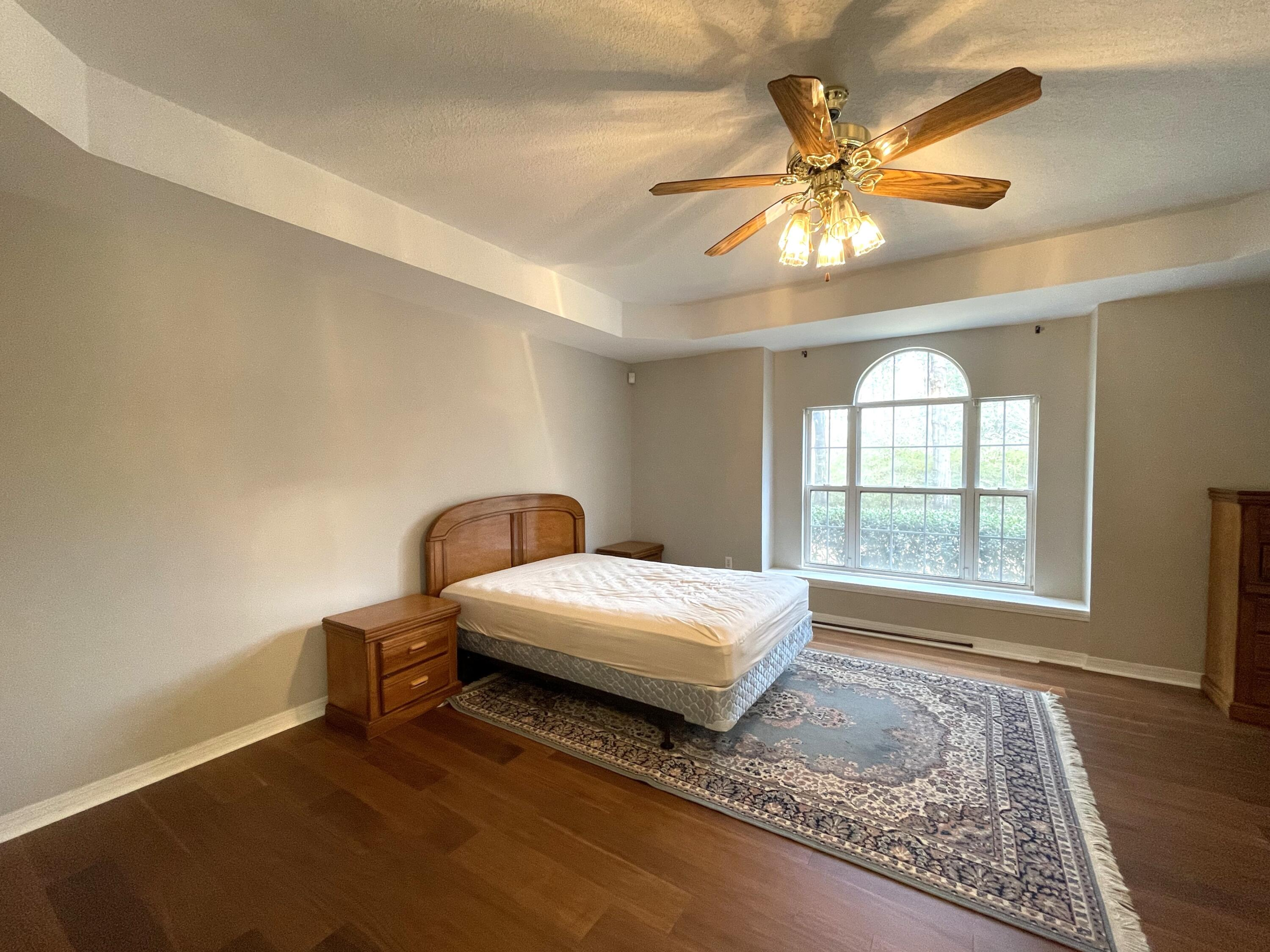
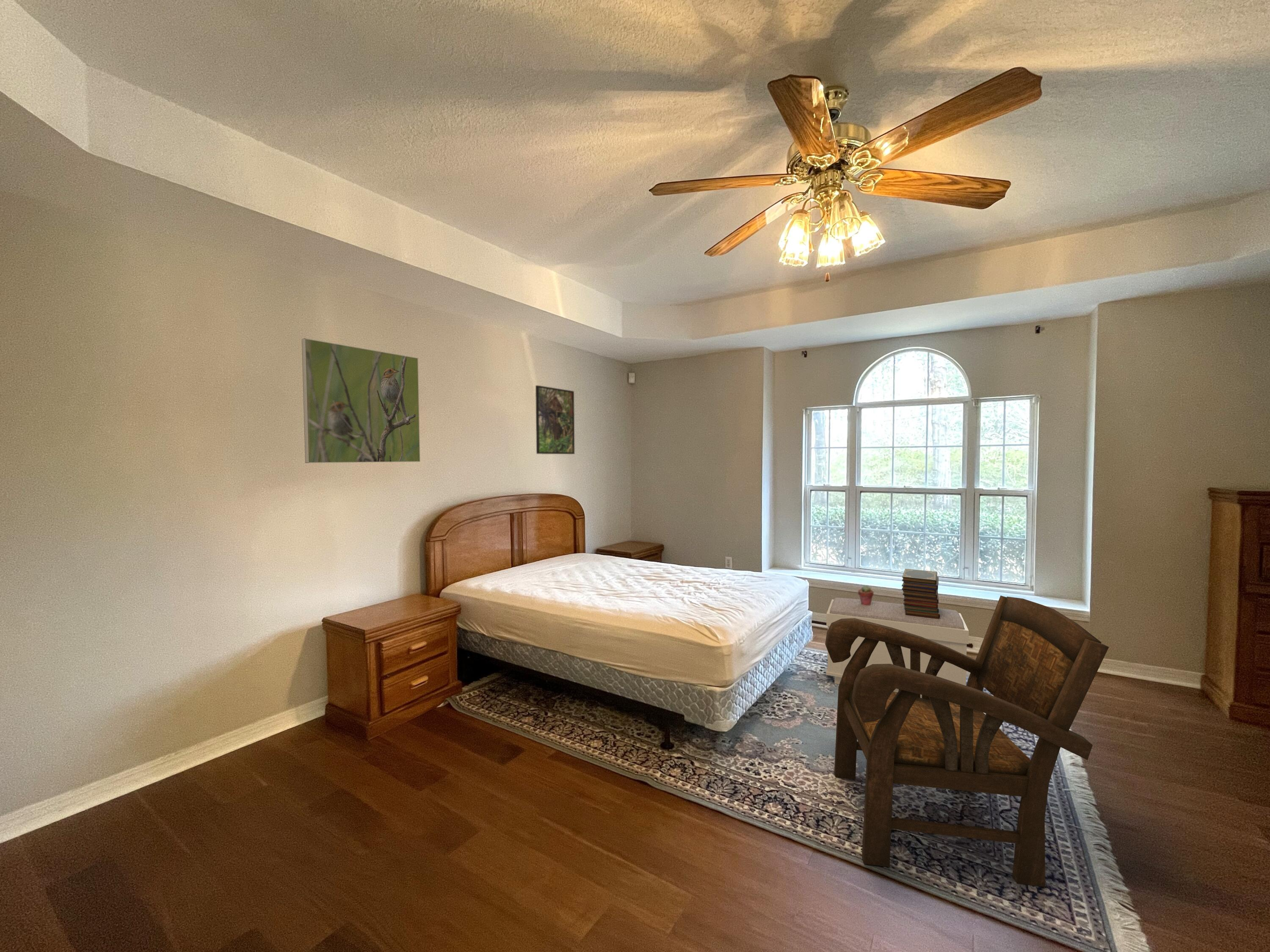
+ potted succulent (866, 594)
+ armchair (941, 713)
+ bench (886, 647)
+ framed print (556, 421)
+ book stack (920, 592)
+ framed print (366, 406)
